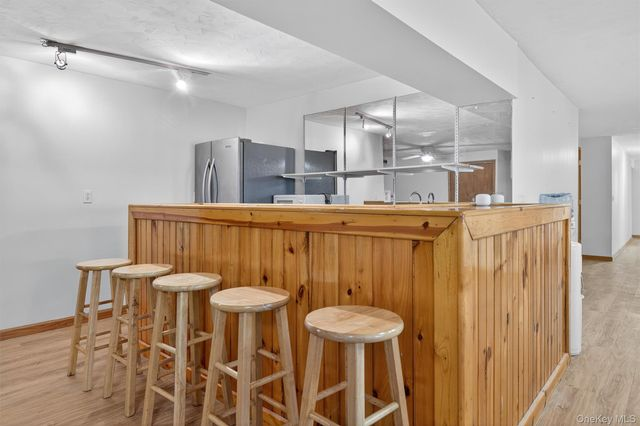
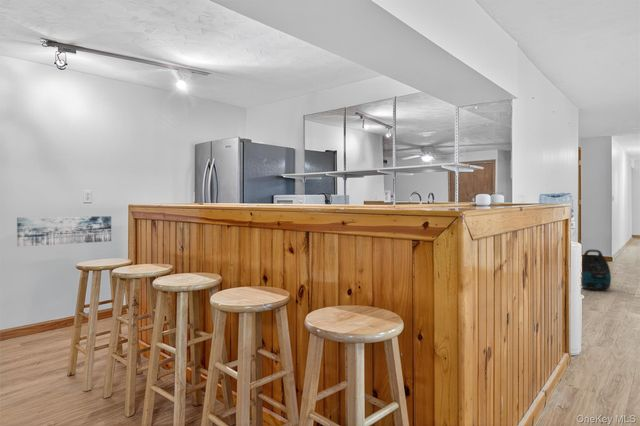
+ vacuum cleaner (594, 269)
+ wall art (67, 230)
